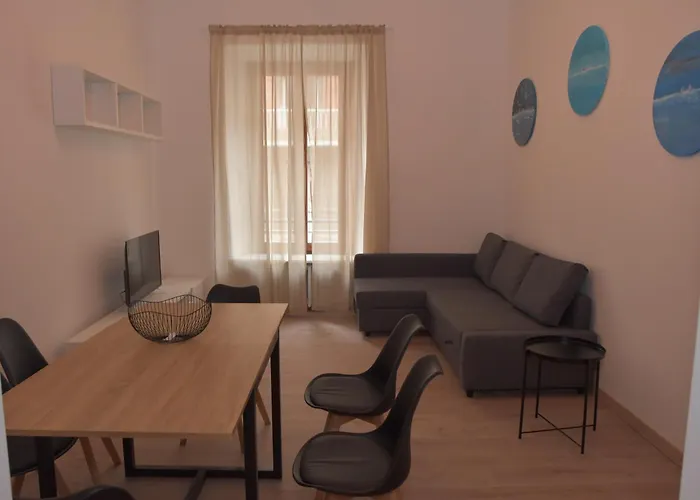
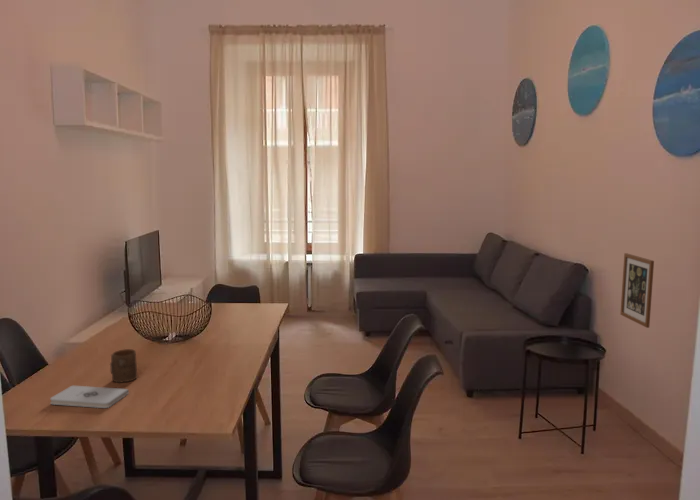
+ cup (123, 365)
+ wall art (636, 289)
+ notepad (89, 396)
